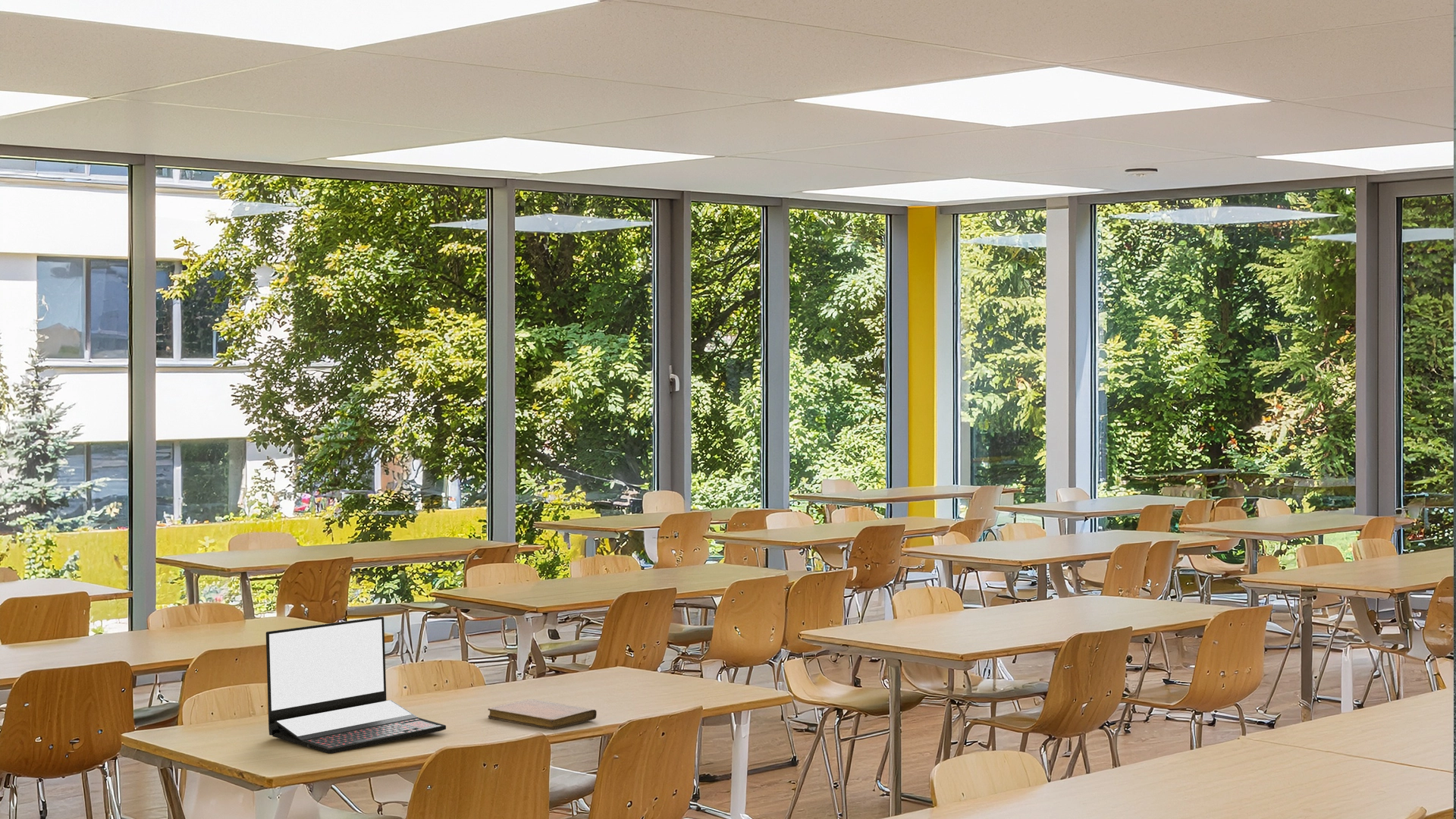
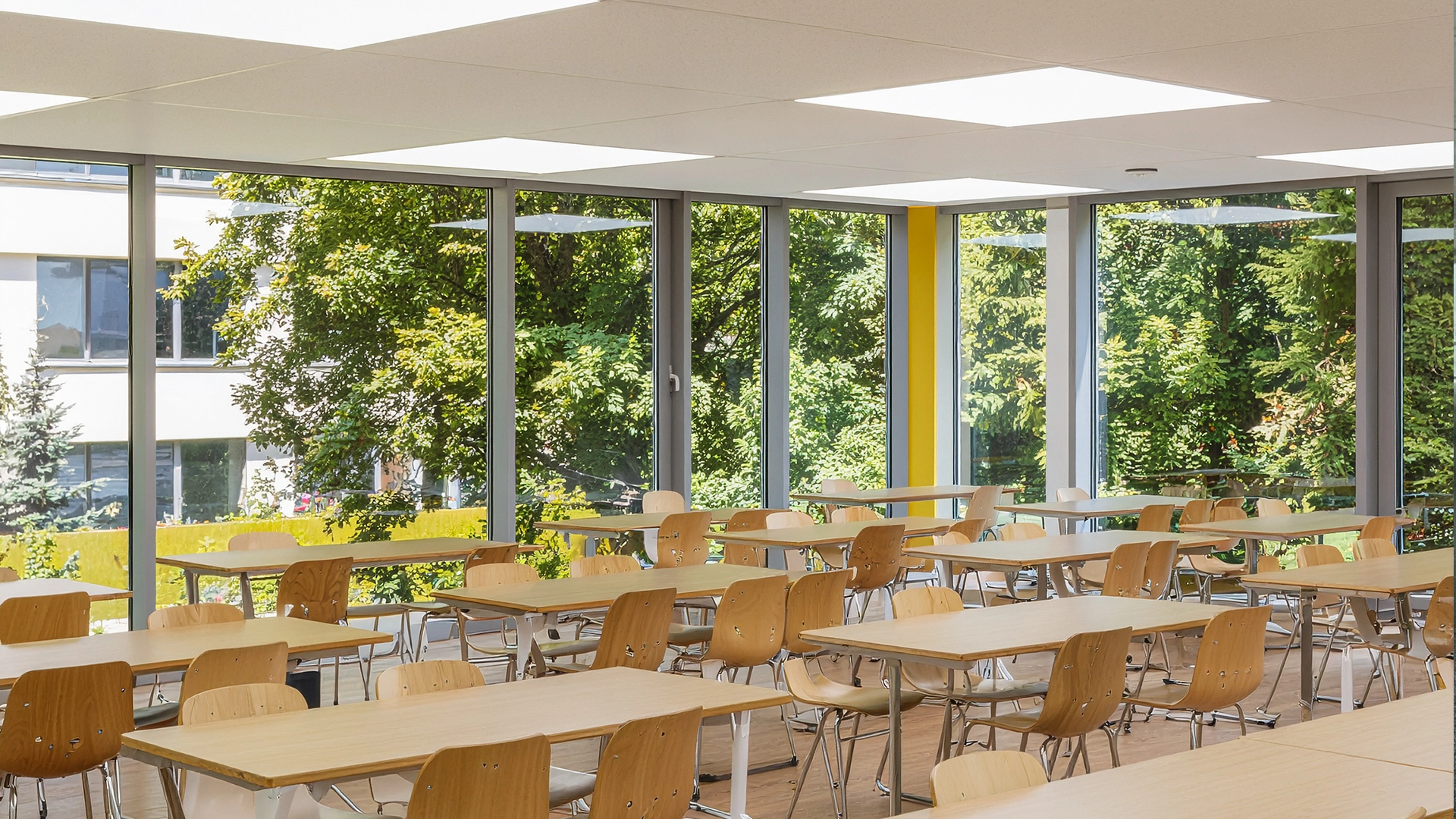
- notebook (541, 713)
- laptop (357, 682)
